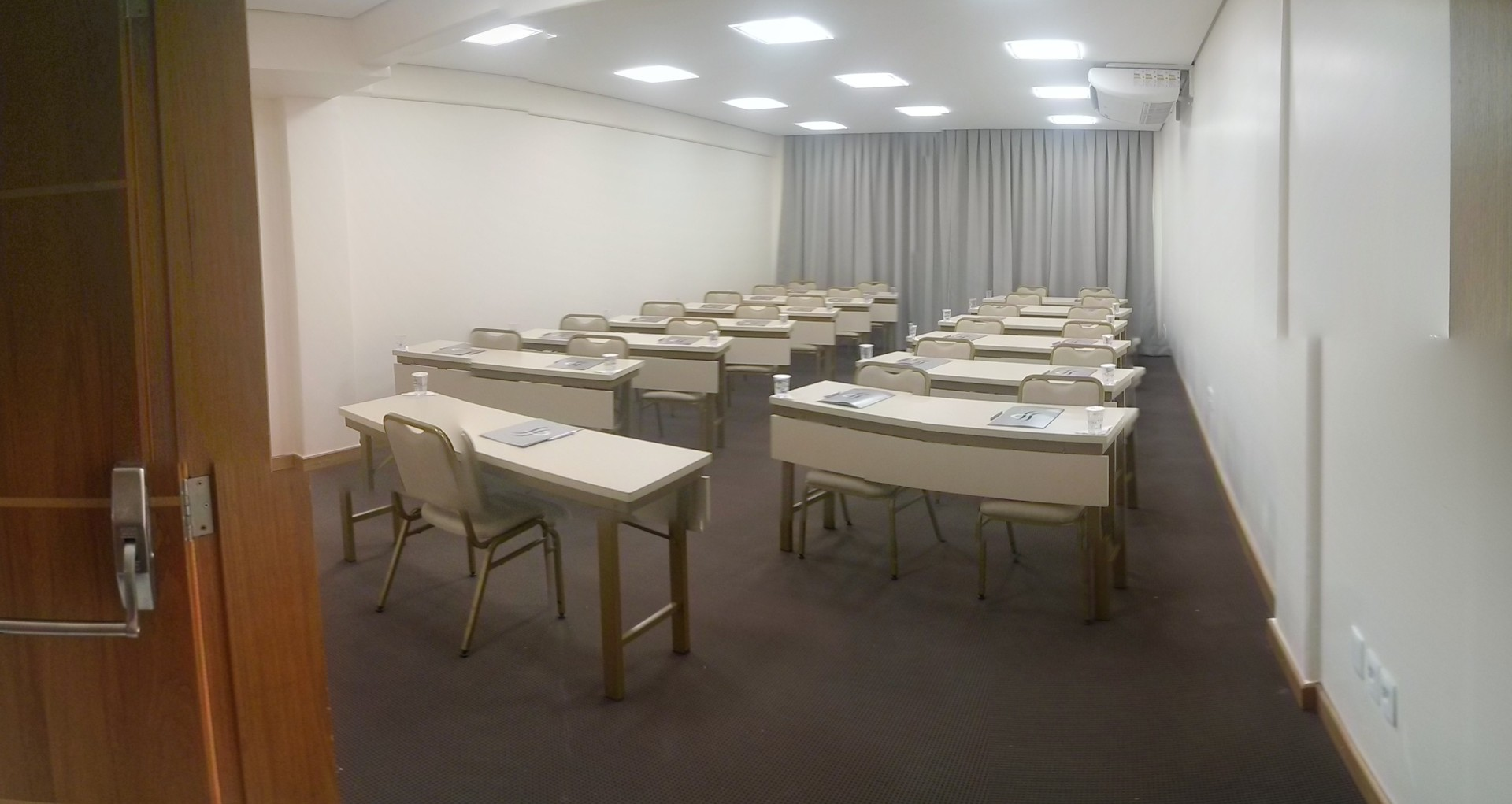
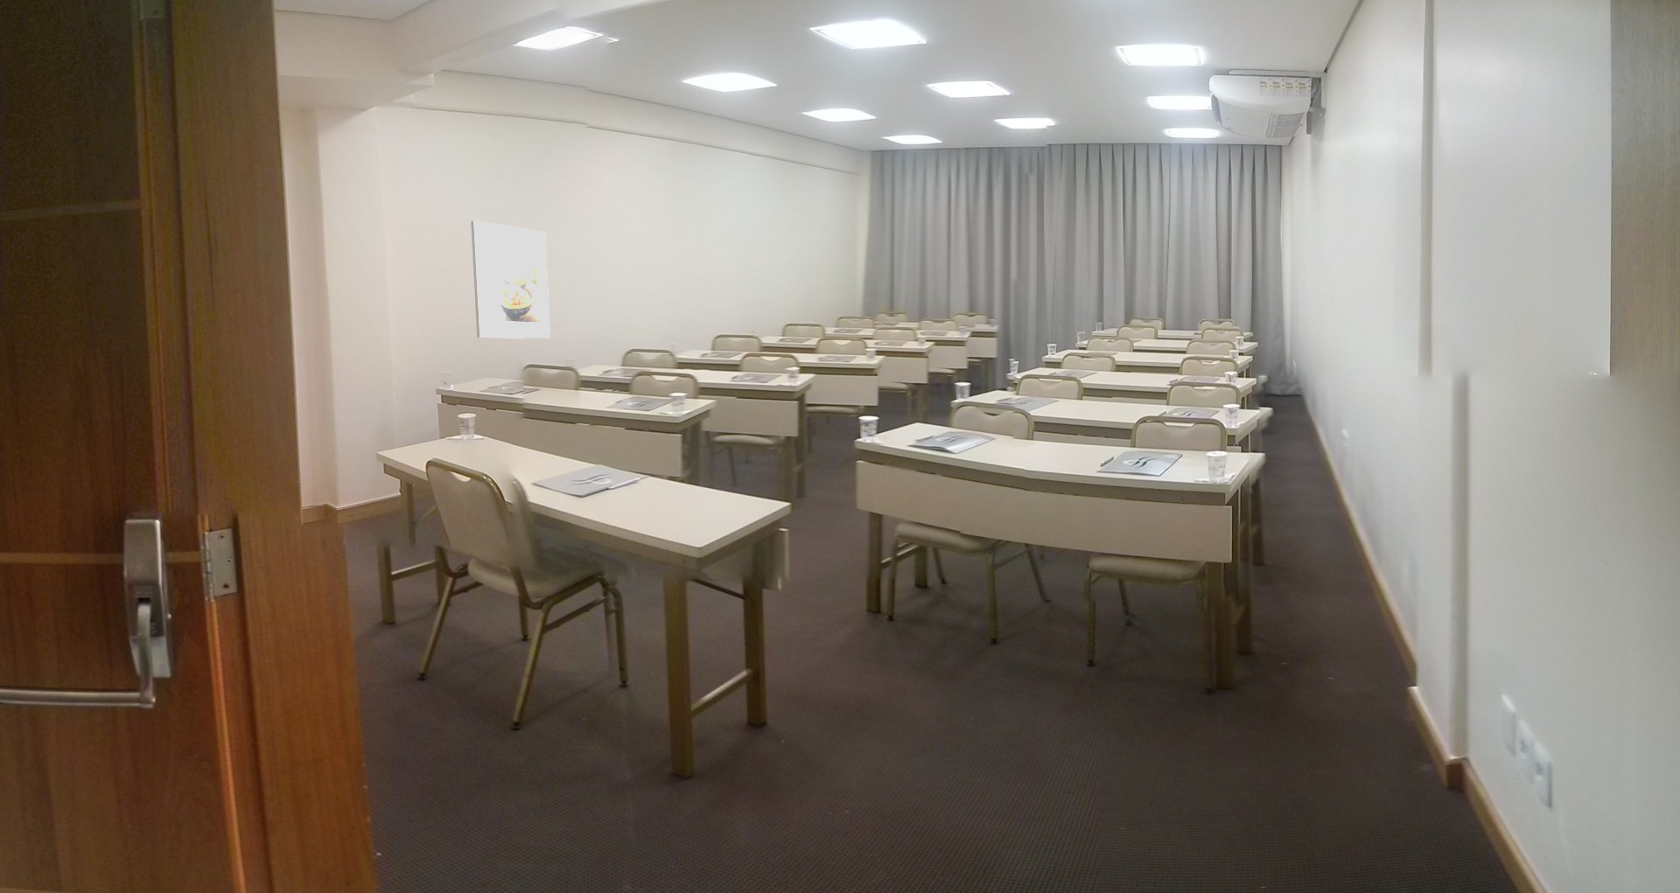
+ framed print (512, 282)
